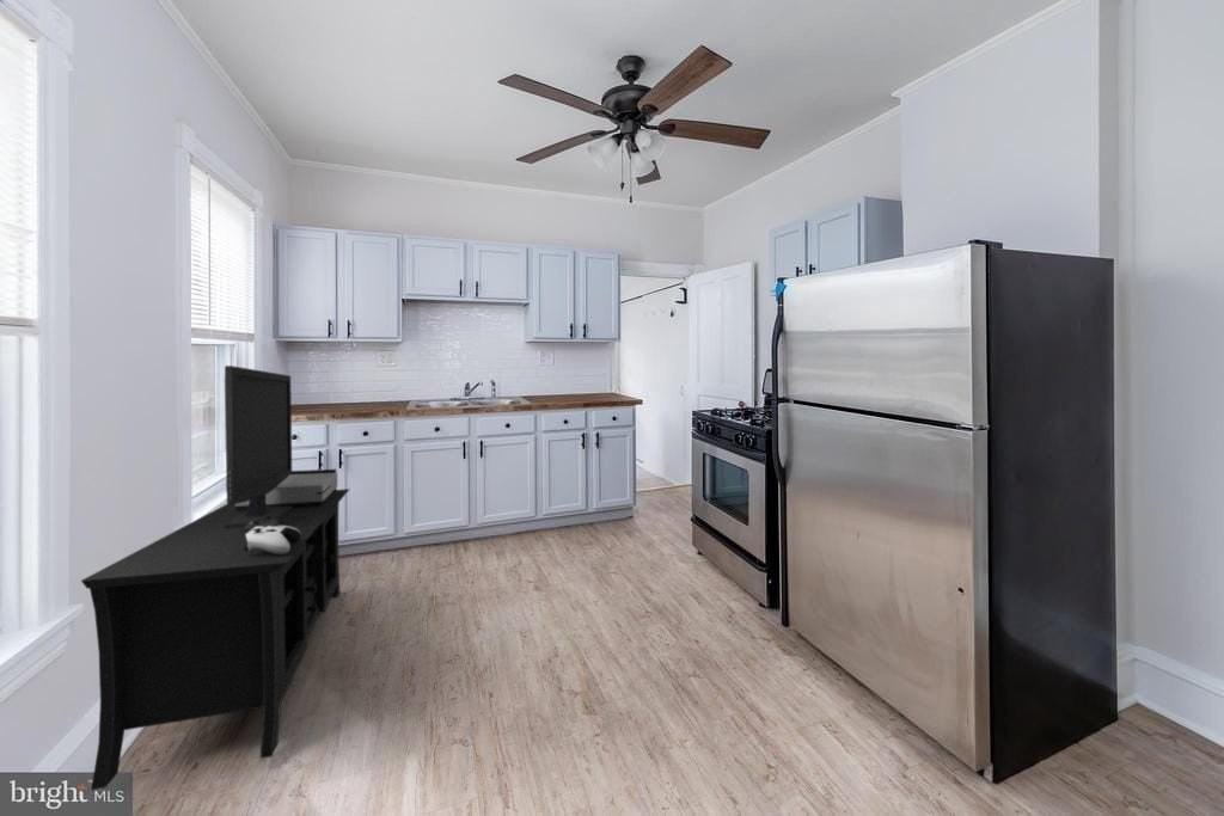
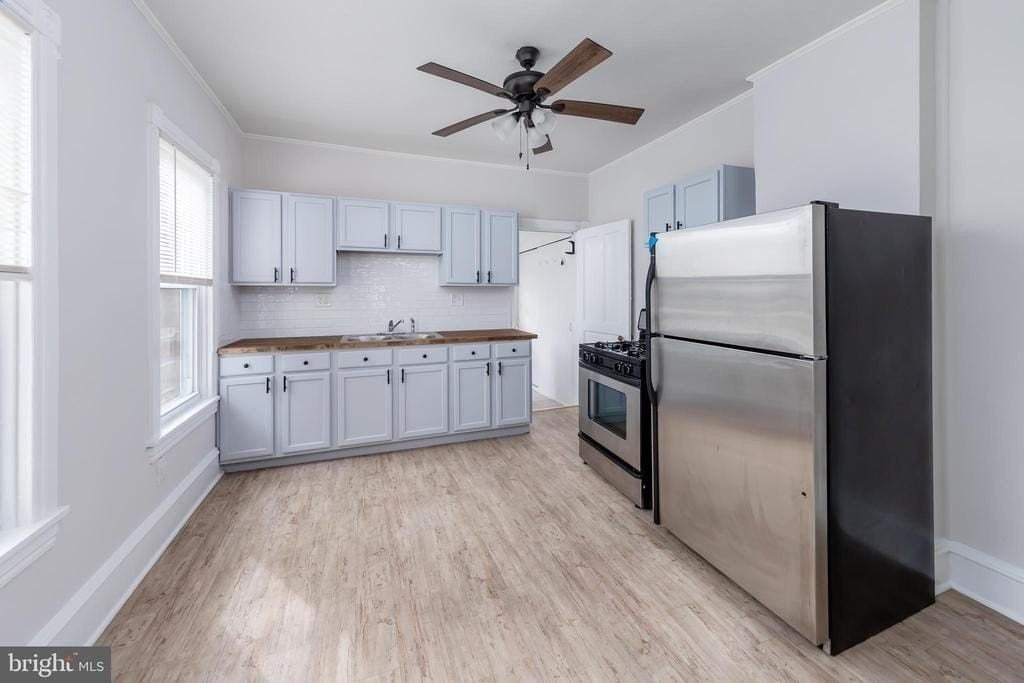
- media console (261, 517)
